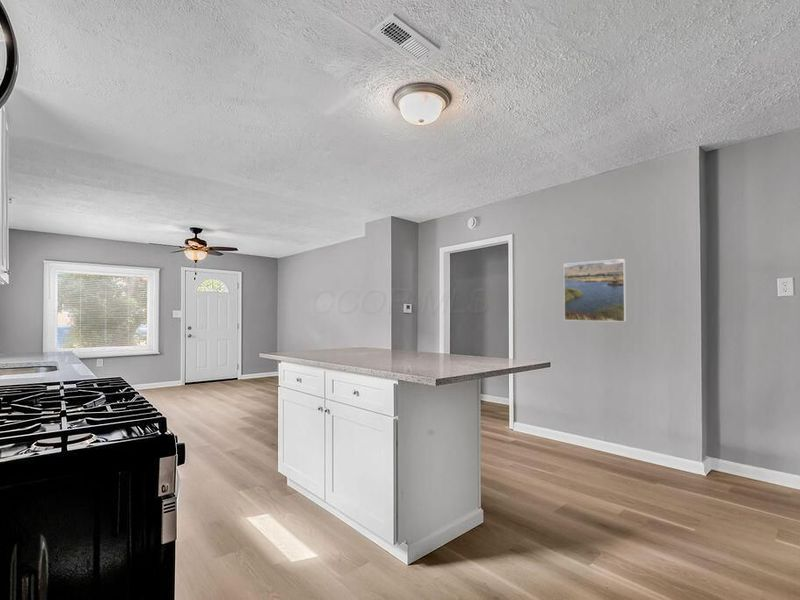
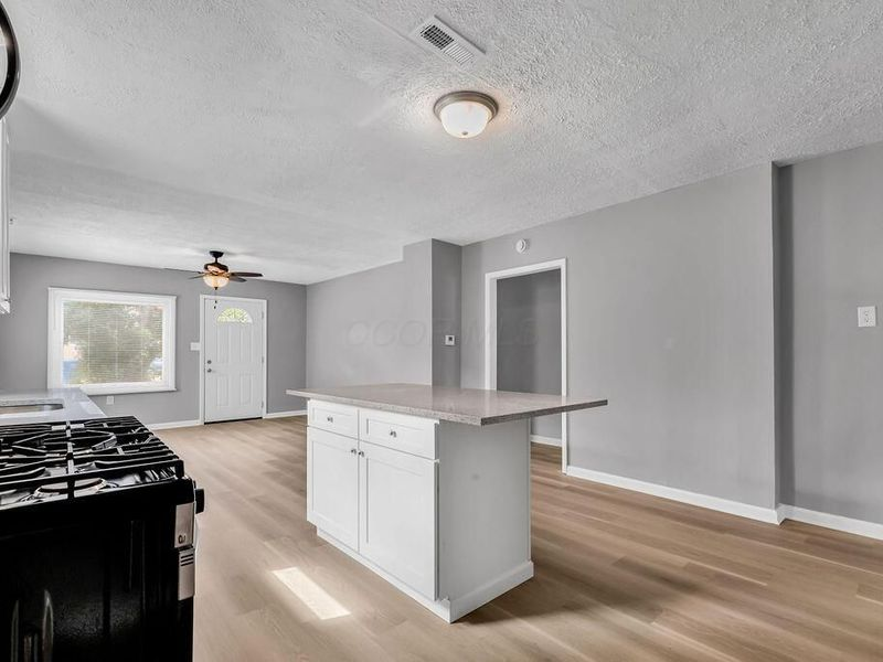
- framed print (593, 291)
